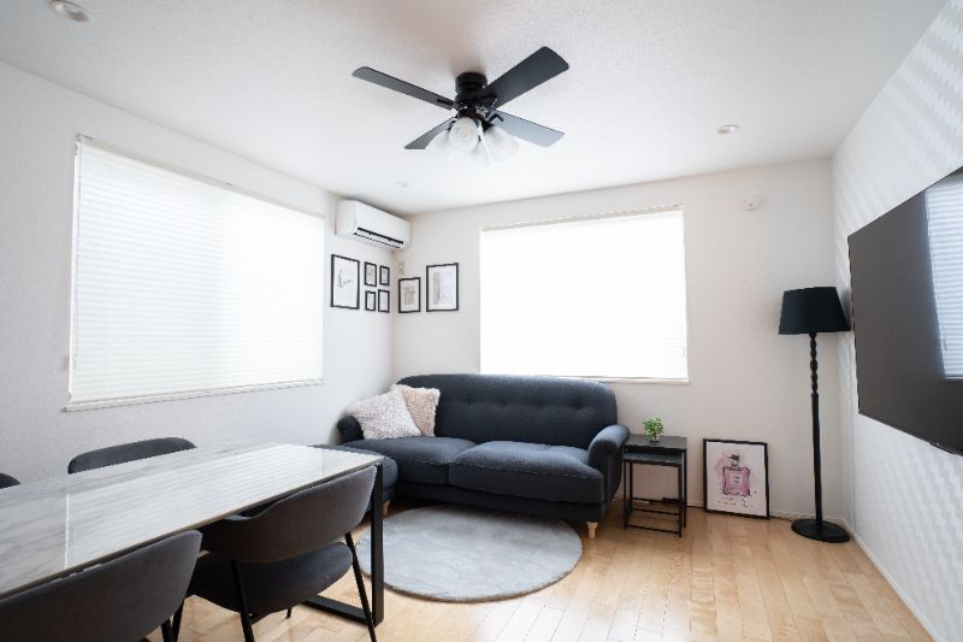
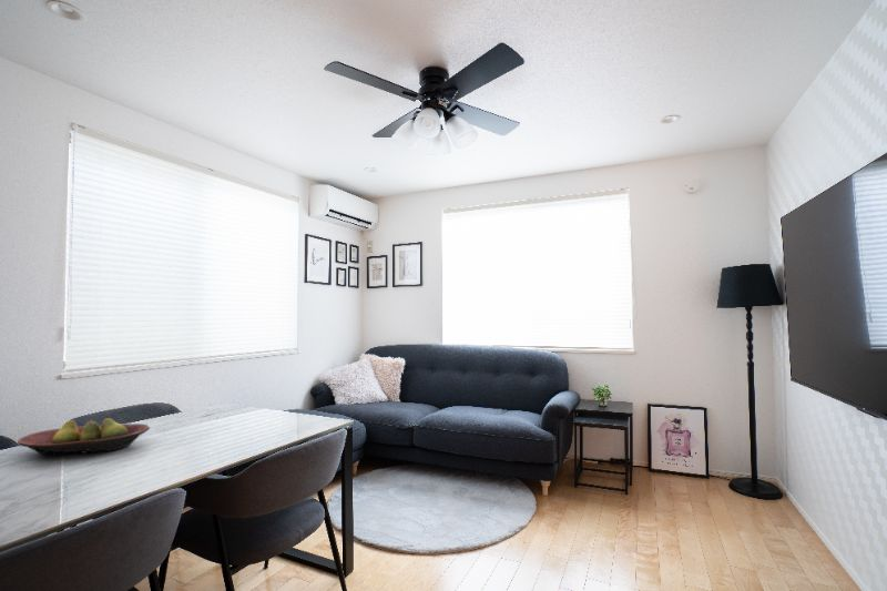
+ fruit bowl (86, 434)
